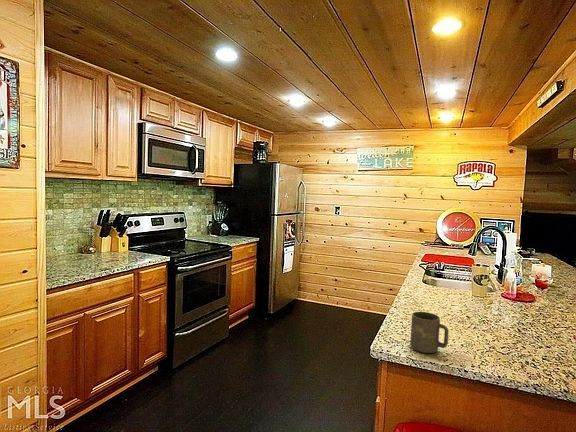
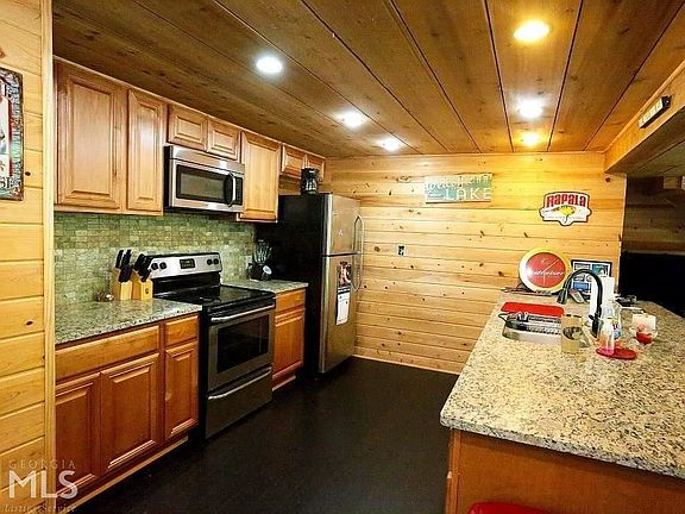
- mug (429, 333)
